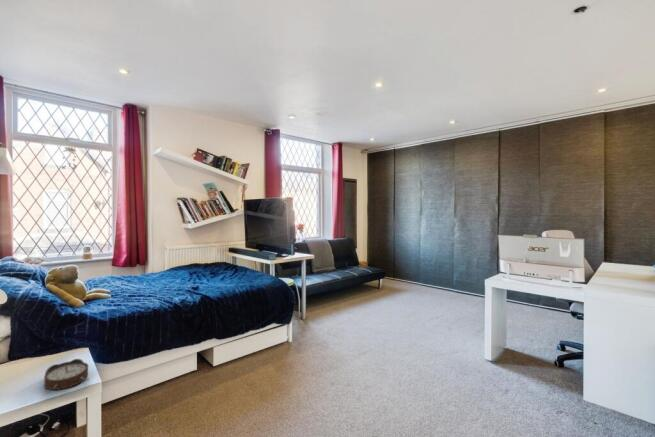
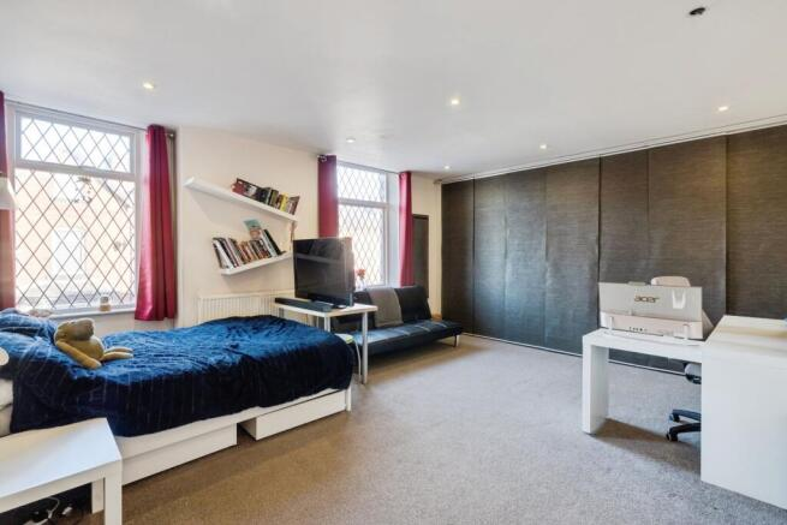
- alarm clock (66, 372)
